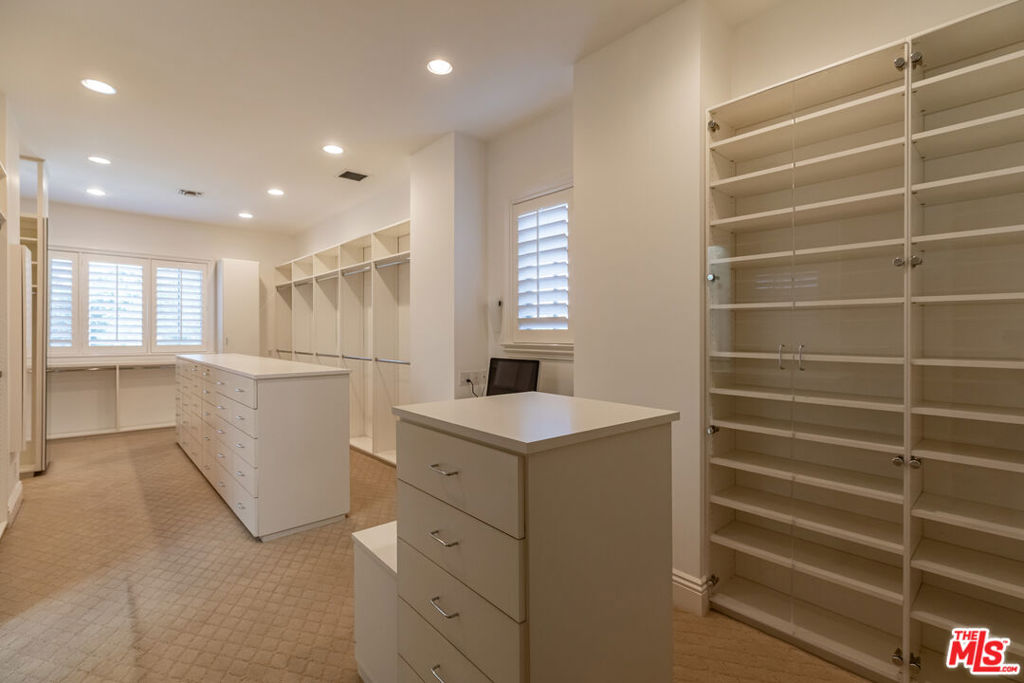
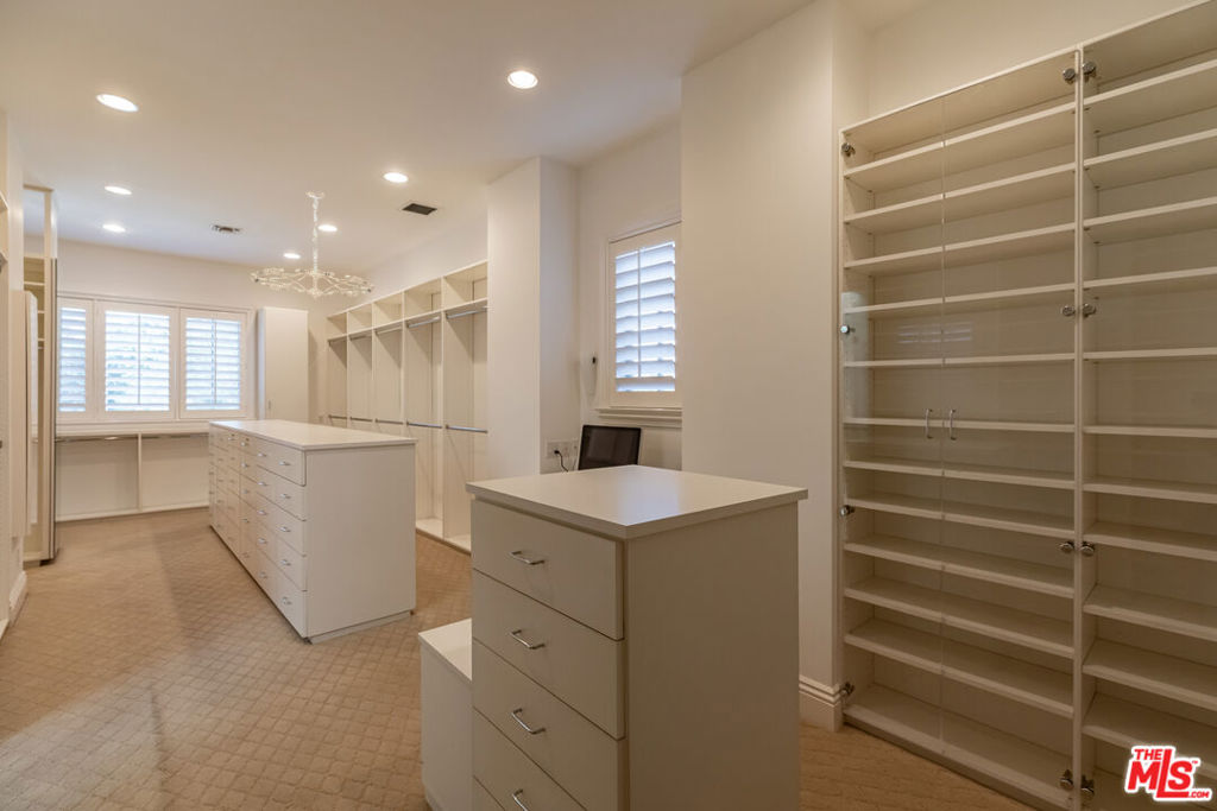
+ chandelier (316, 243)
